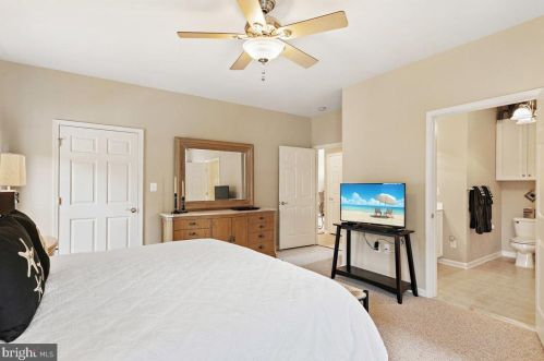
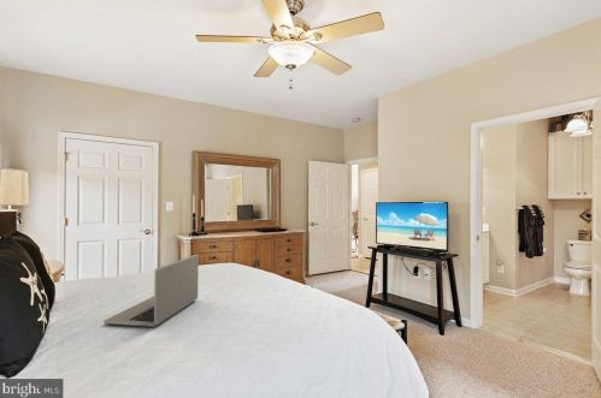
+ laptop (155, 285)
